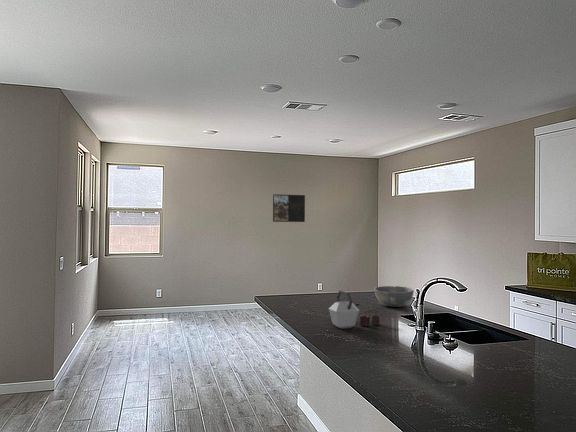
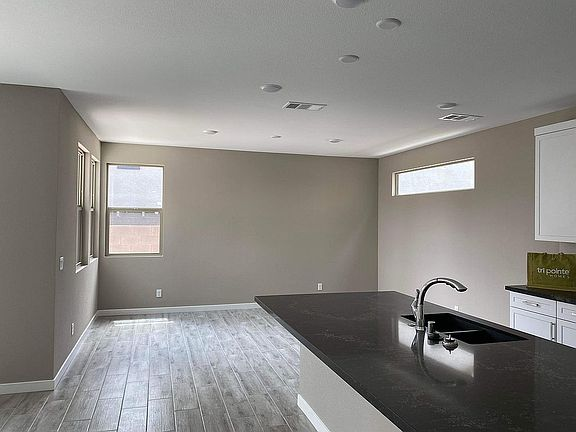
- kettle (356, 308)
- bowl (393, 297)
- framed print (289, 208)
